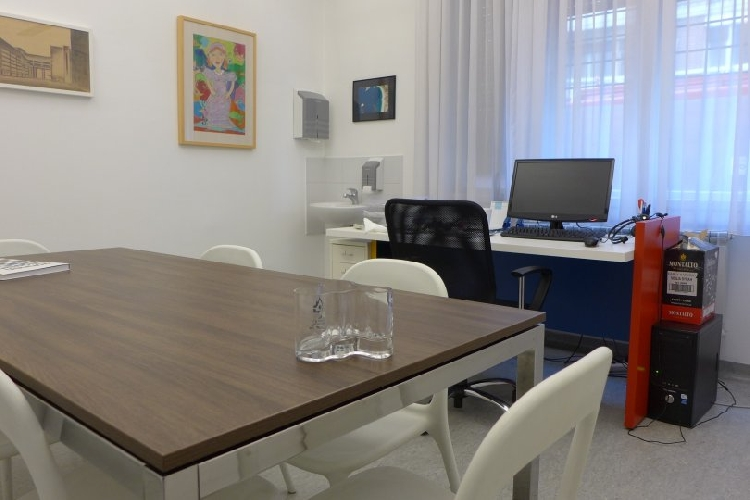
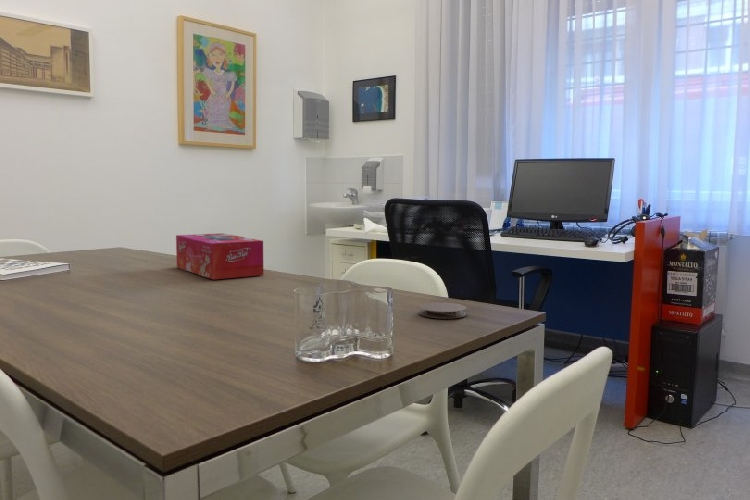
+ coaster (442, 310)
+ tissue box (218, 254)
